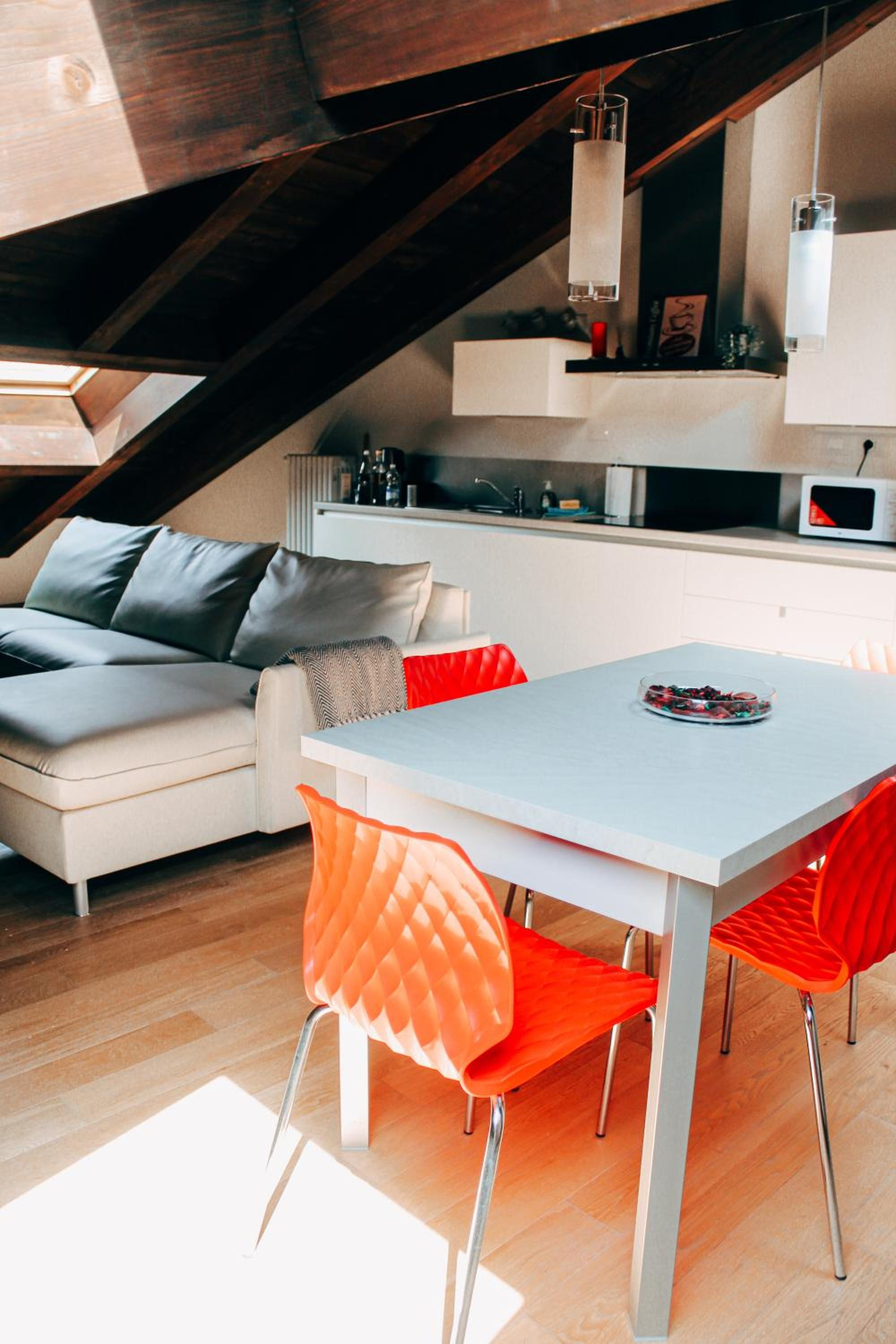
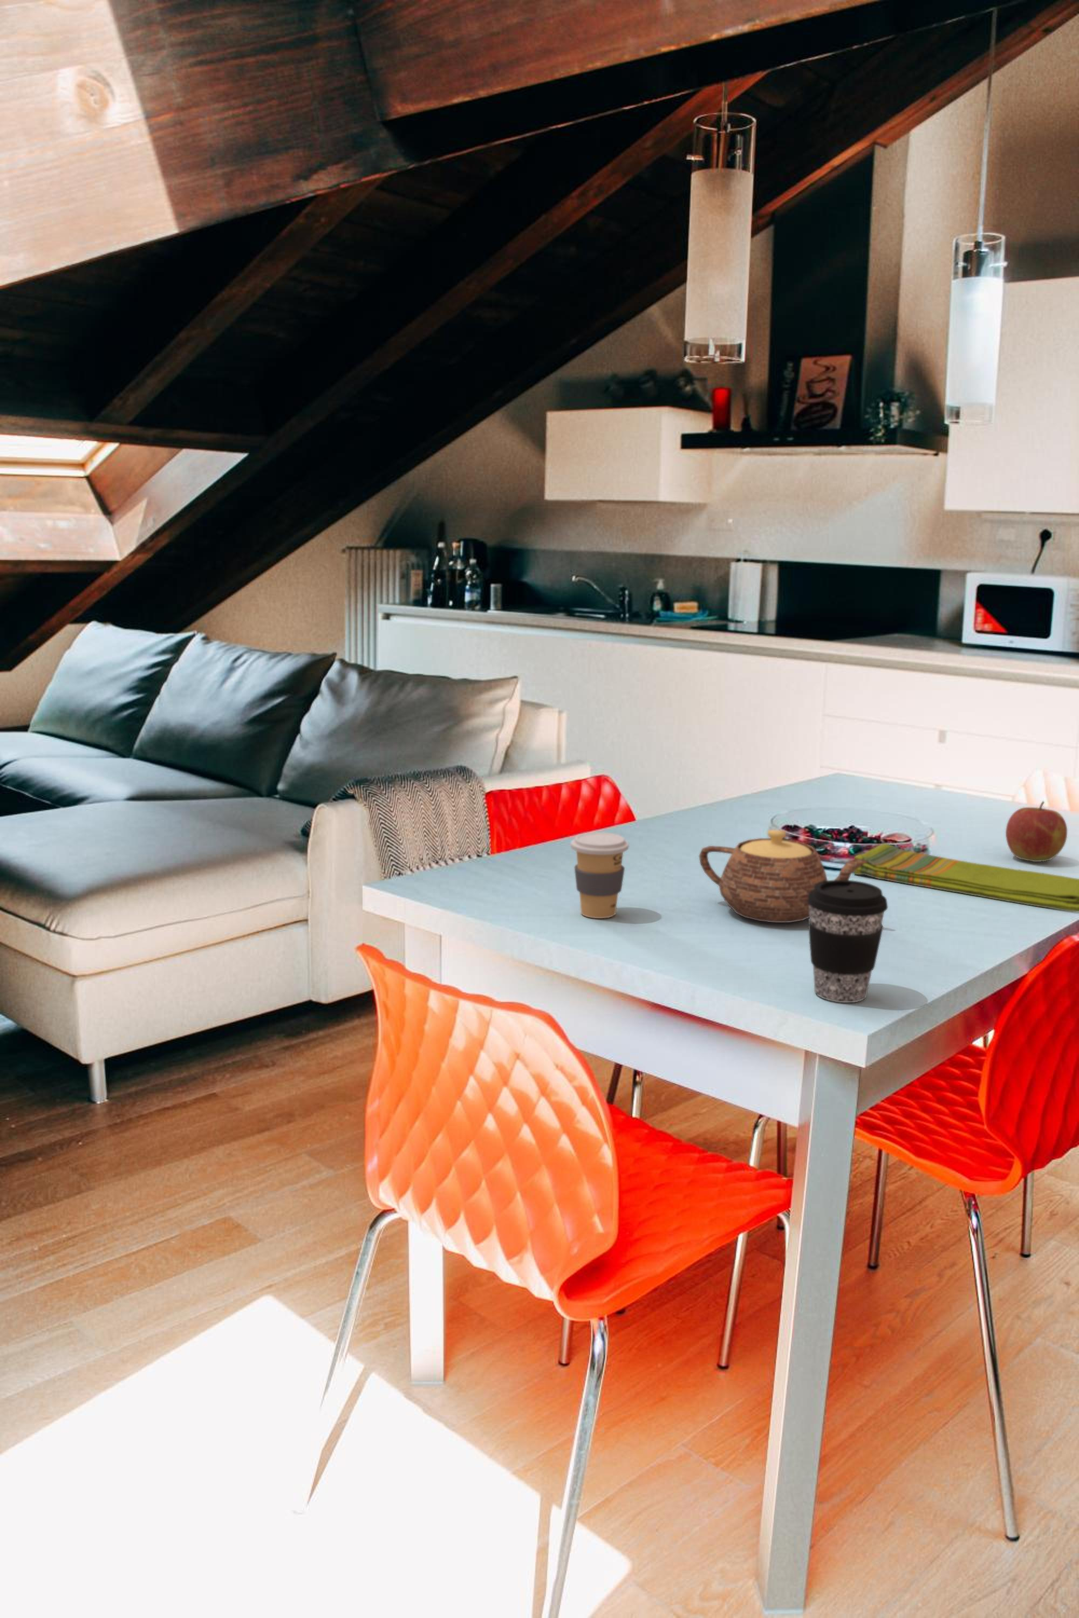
+ teapot (780, 873)
+ coffee cup (844, 941)
+ apple (1036, 831)
+ dish towel (975, 873)
+ coffee cup (599, 876)
